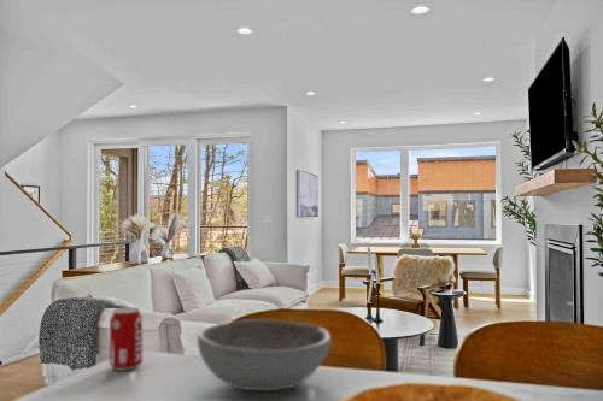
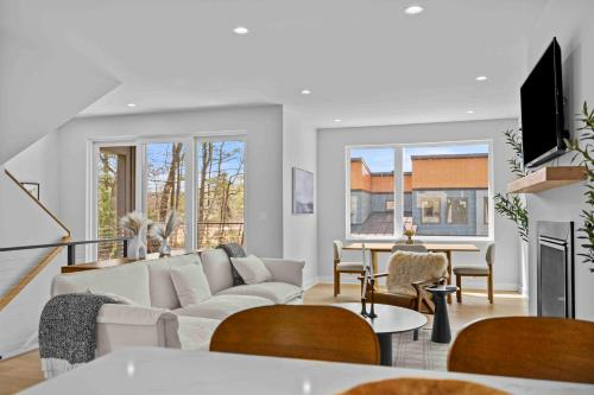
- beverage can (125, 338)
- bowl (264, 356)
